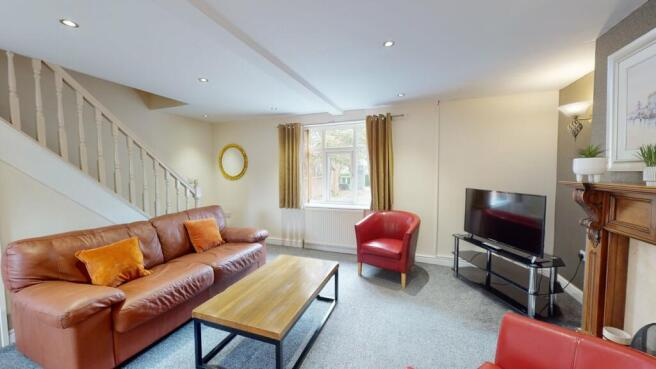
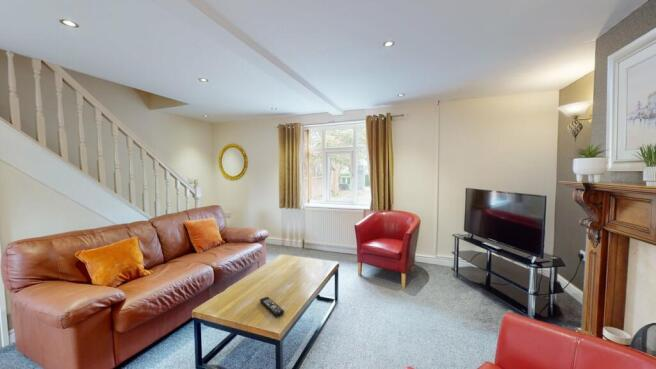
+ remote control (271, 306)
